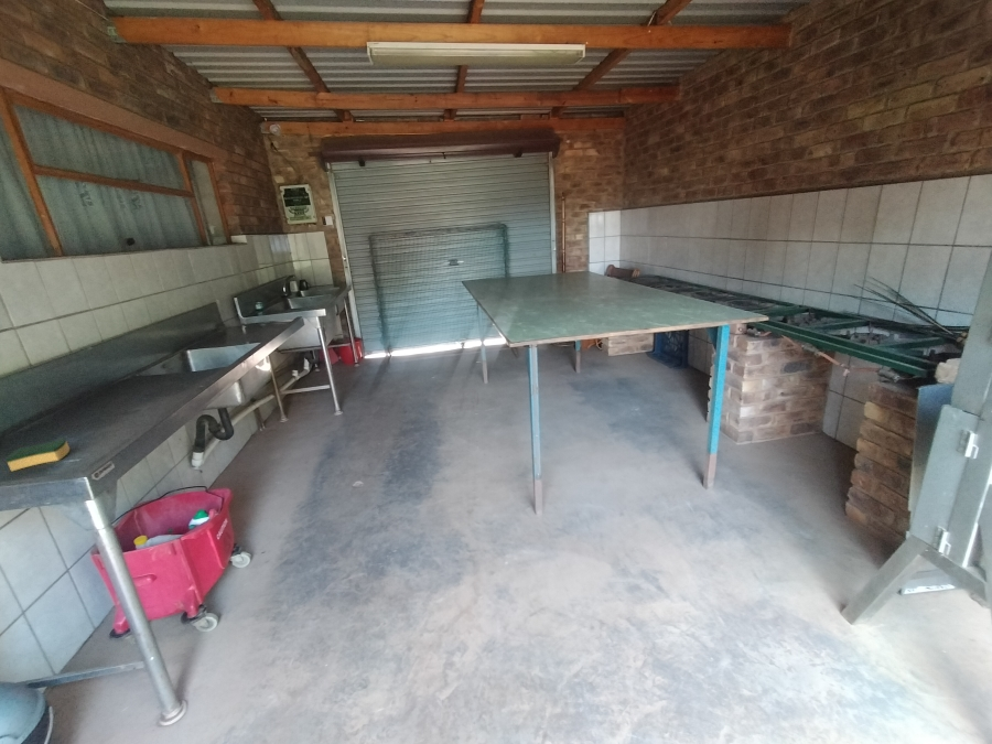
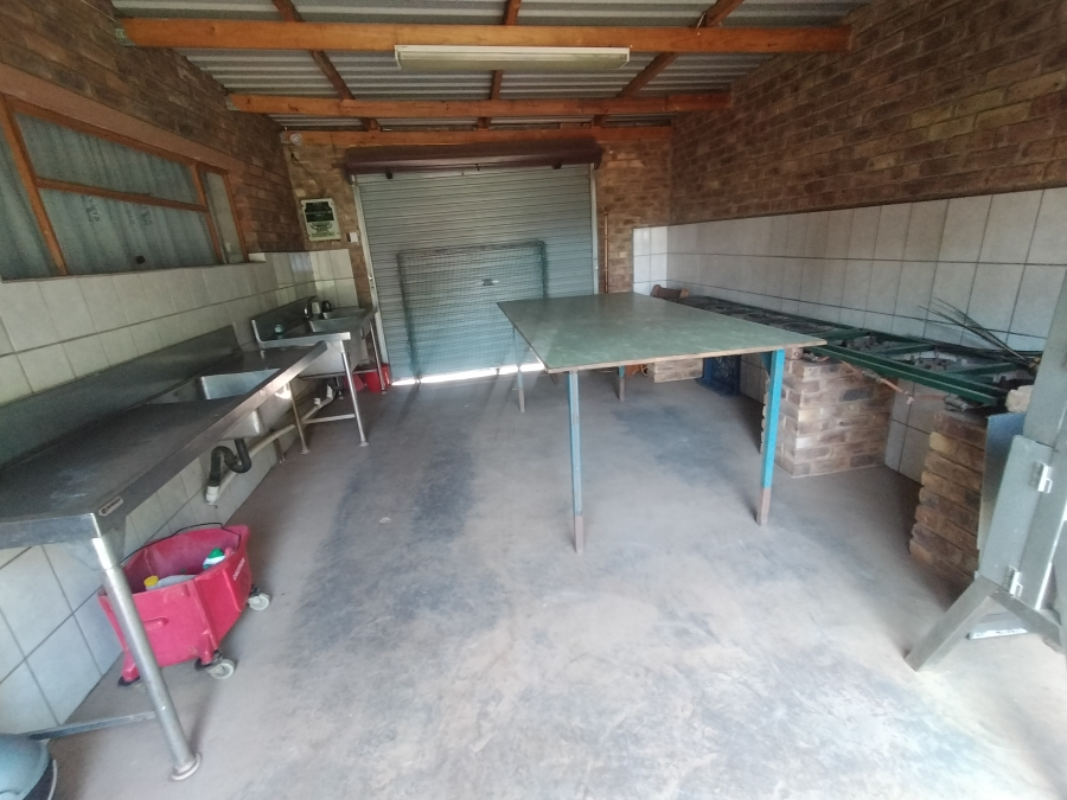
- sponge (39, 453)
